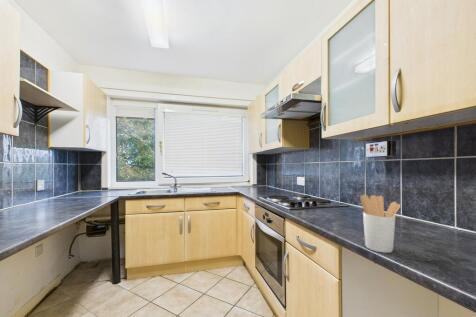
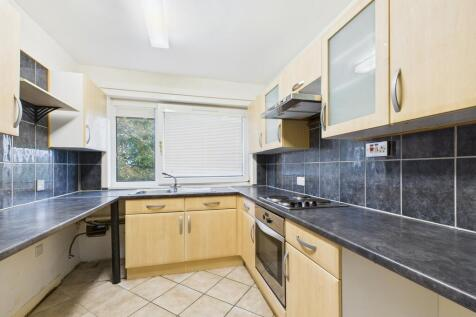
- utensil holder (376, 220)
